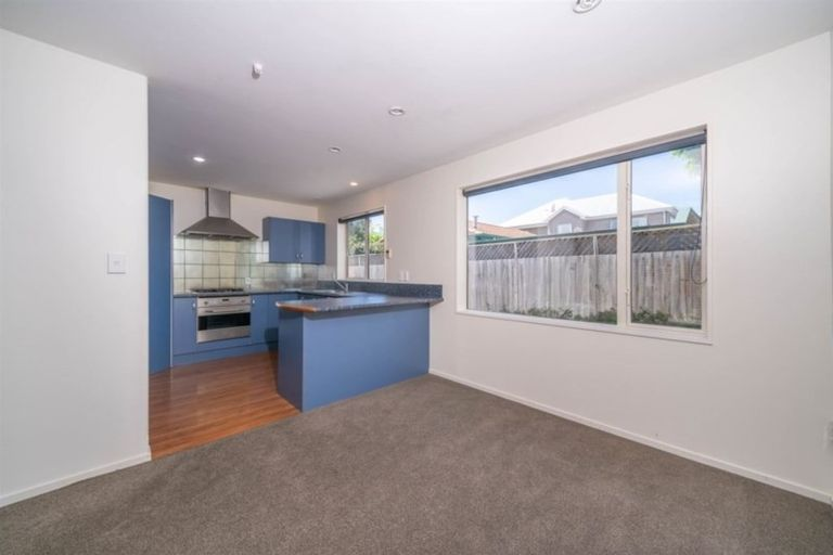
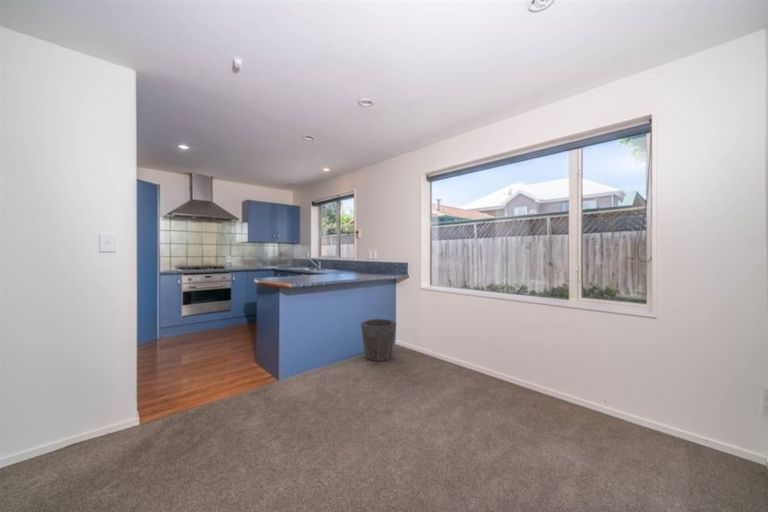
+ waste bin (378, 339)
